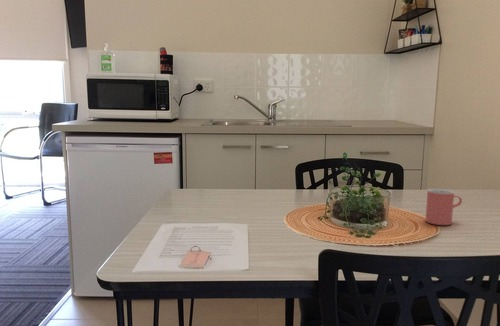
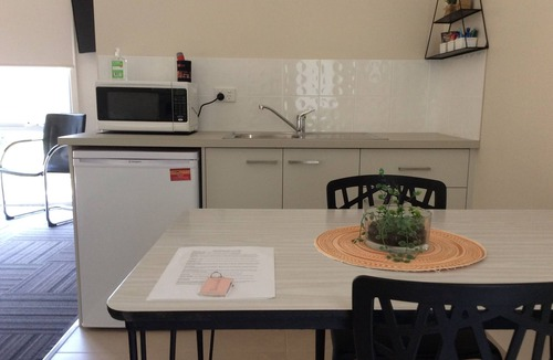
- cup (444, 206)
